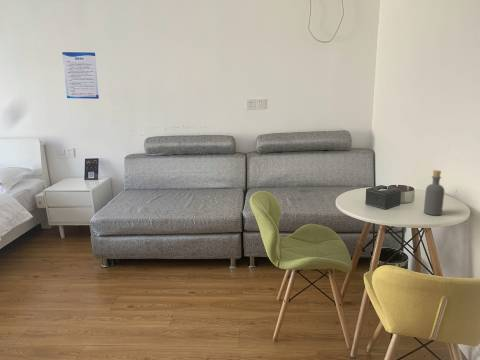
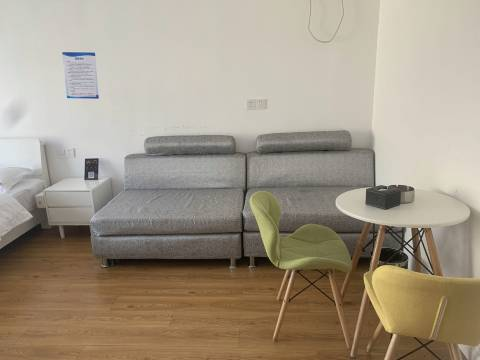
- bottle (434, 192)
